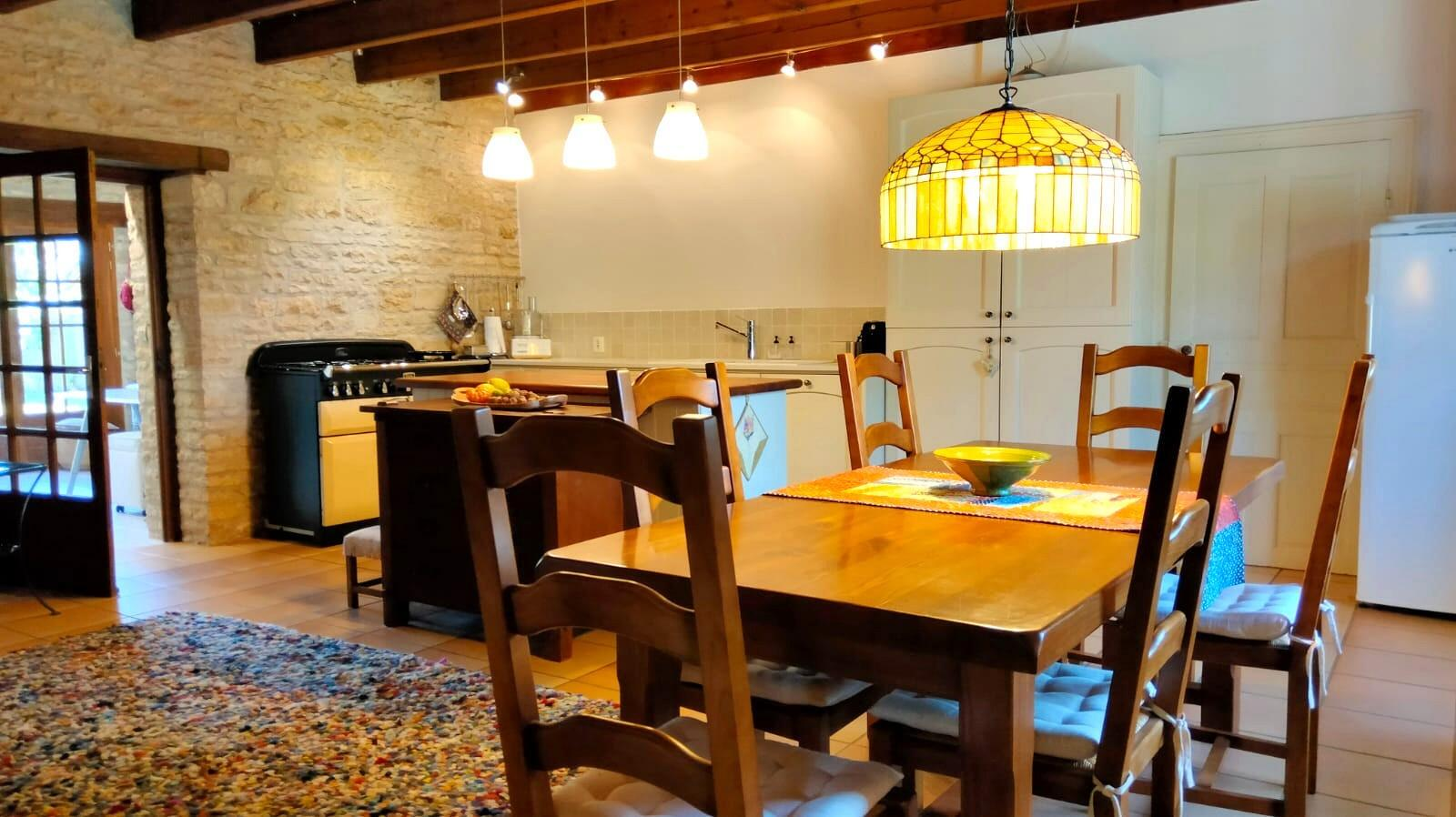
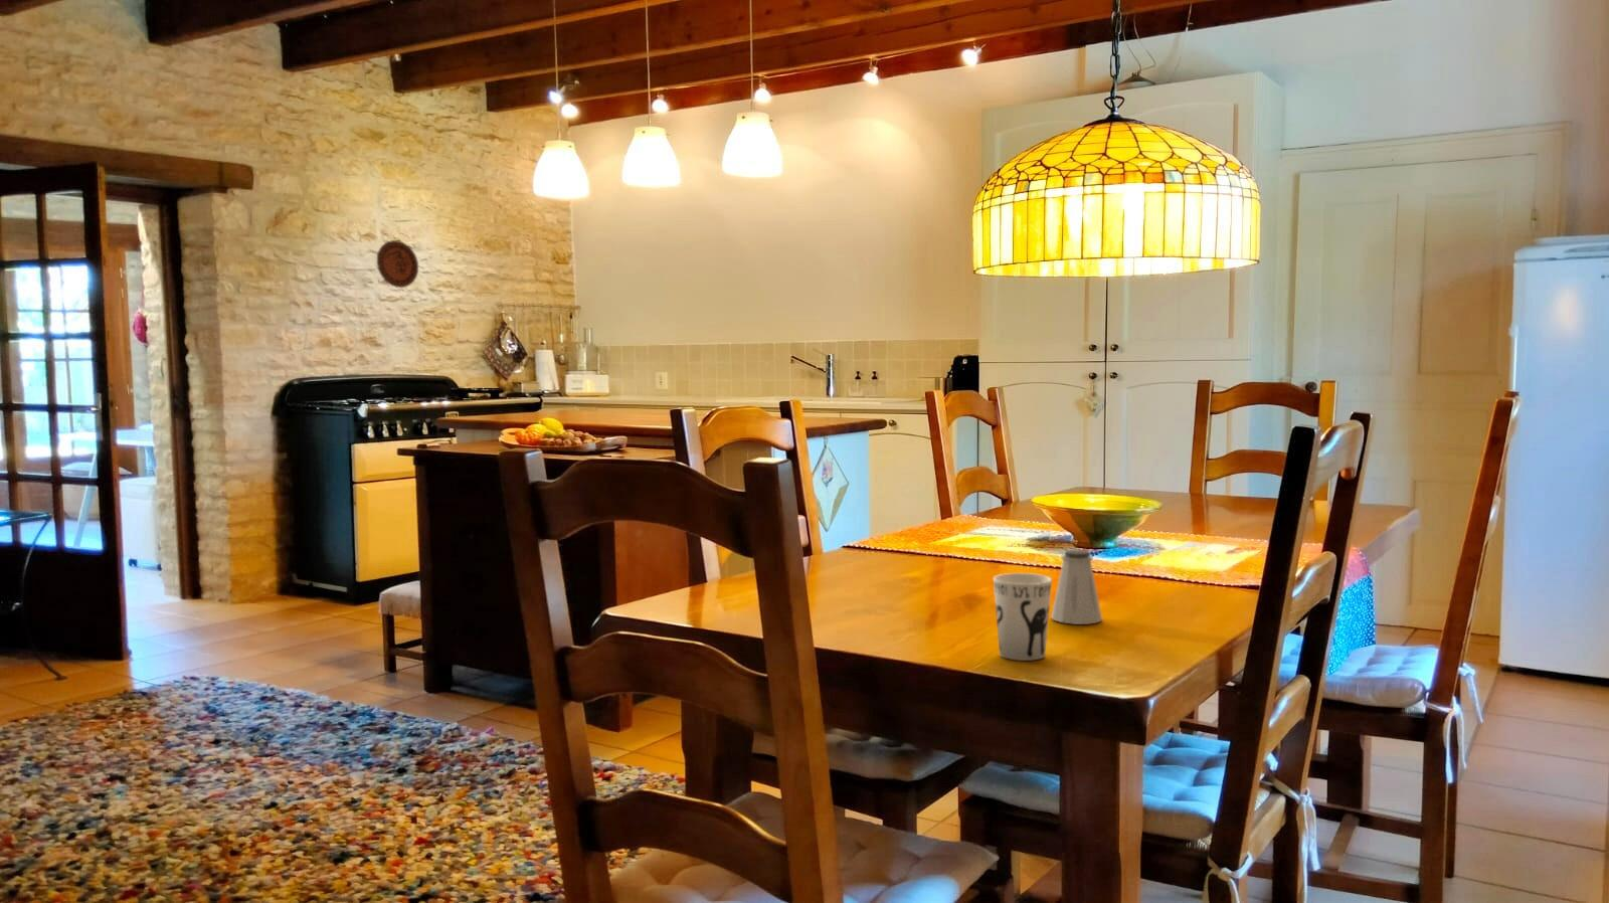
+ saltshaker (1076, 585)
+ decorative plate (397, 263)
+ cup (1022, 617)
